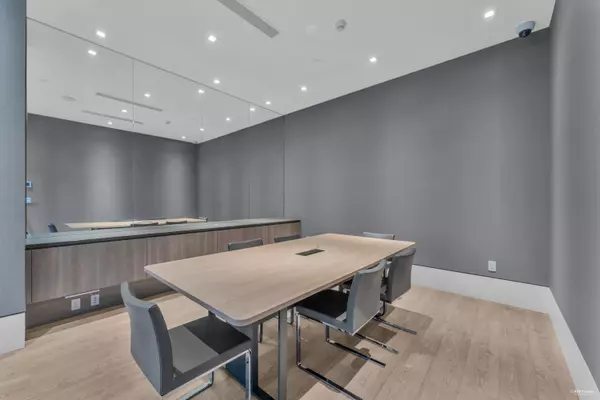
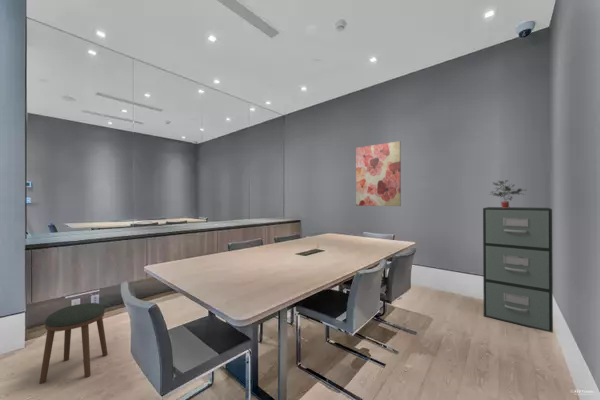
+ filing cabinet (516, 261)
+ potted plant (509, 193)
+ stool (70, 337)
+ wall art (377, 175)
